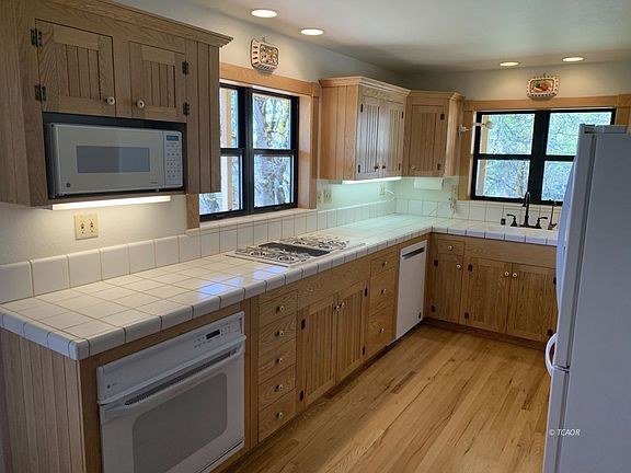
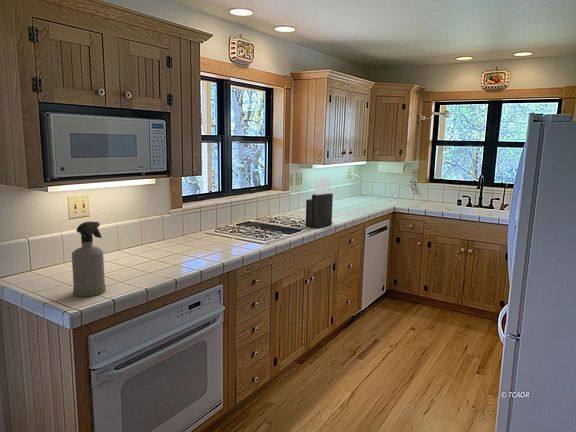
+ knife block (318, 201)
+ spray bottle (89, 257)
